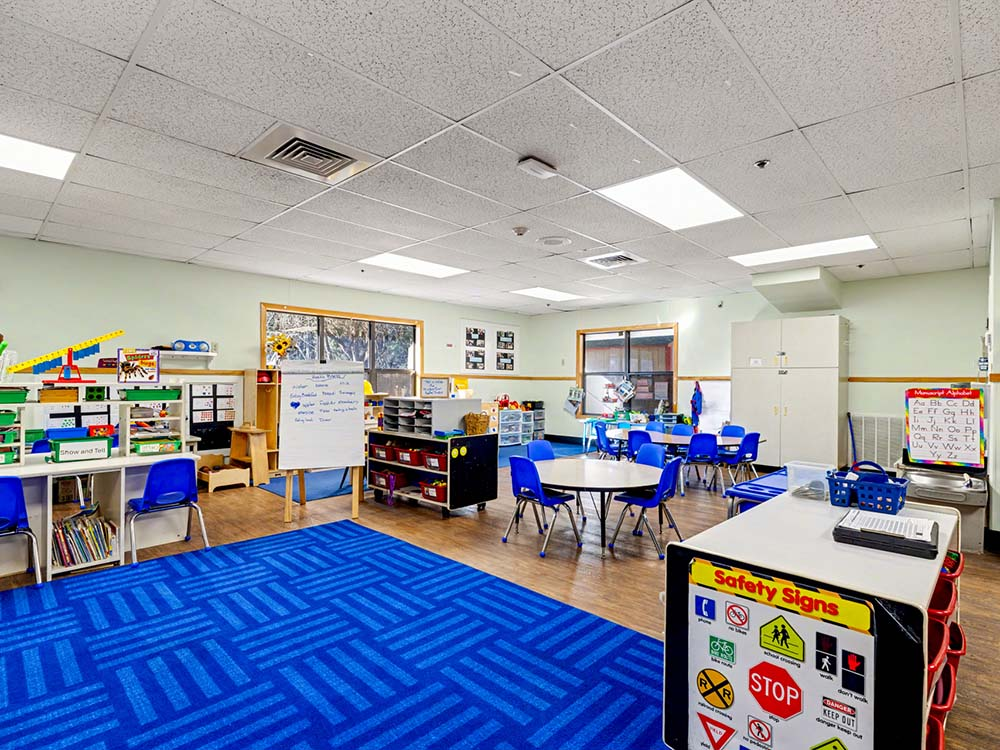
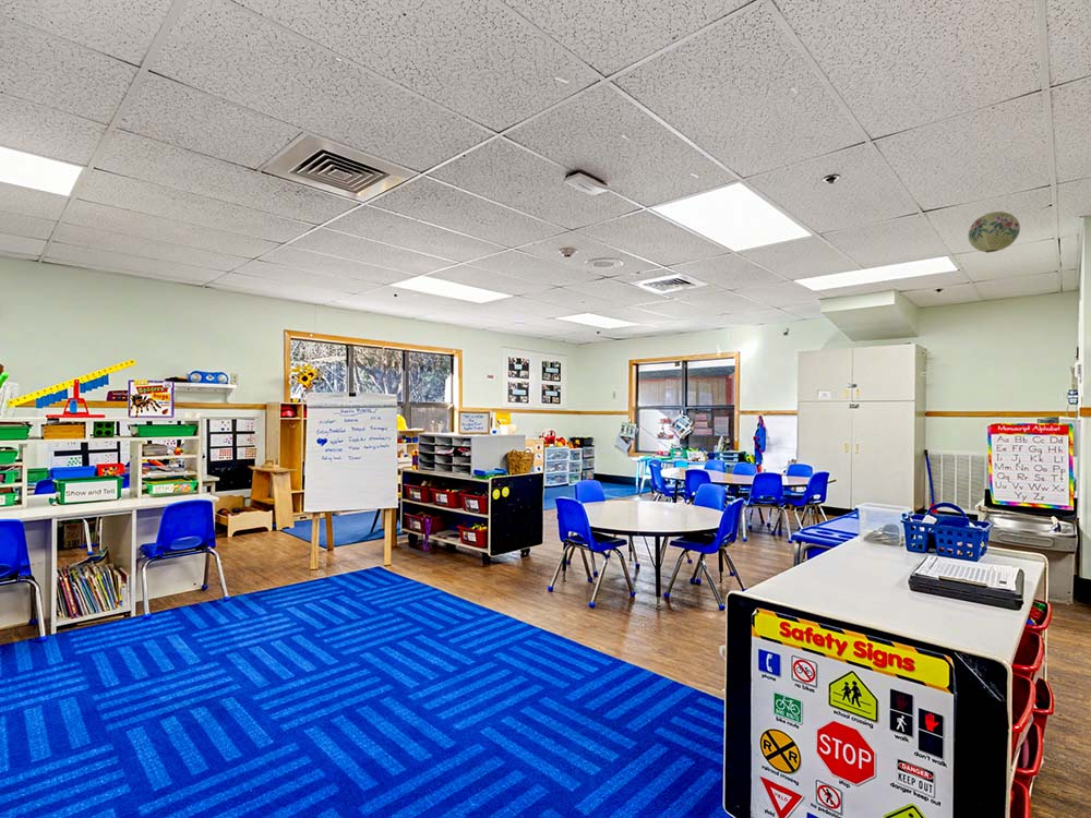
+ paper lantern (993, 232)
